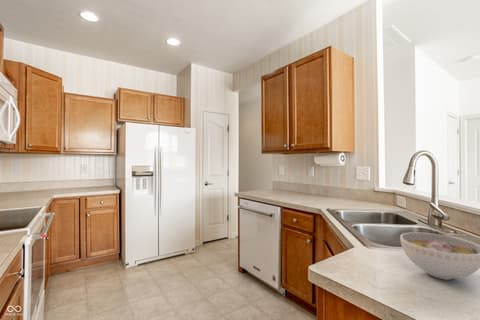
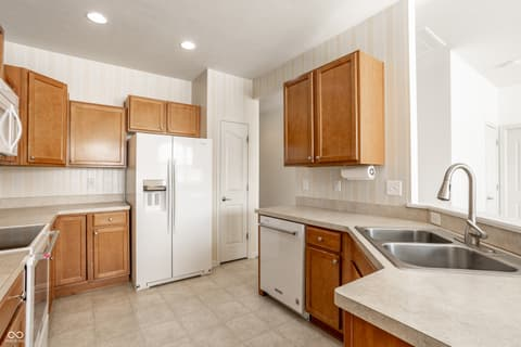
- bowl (439, 258)
